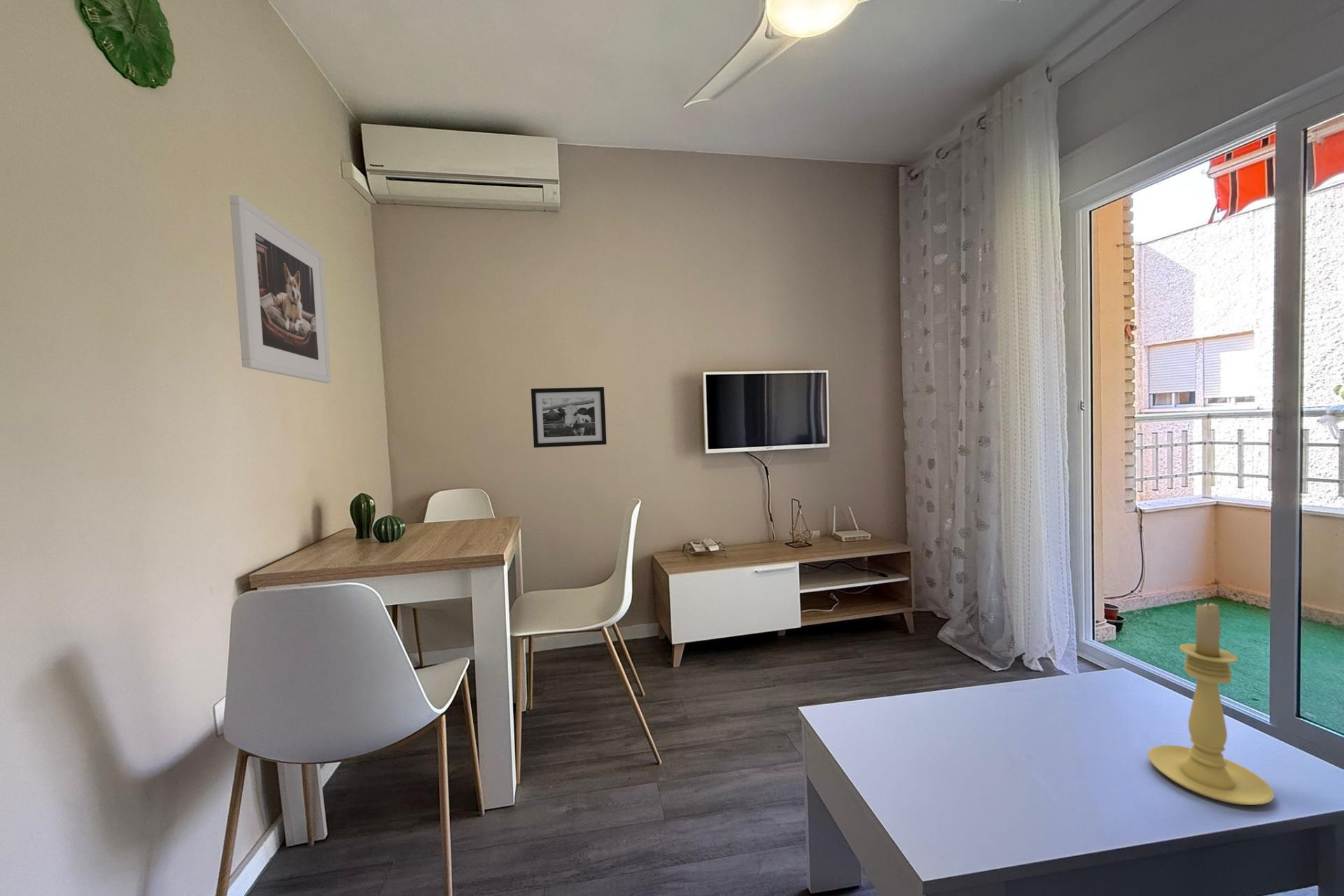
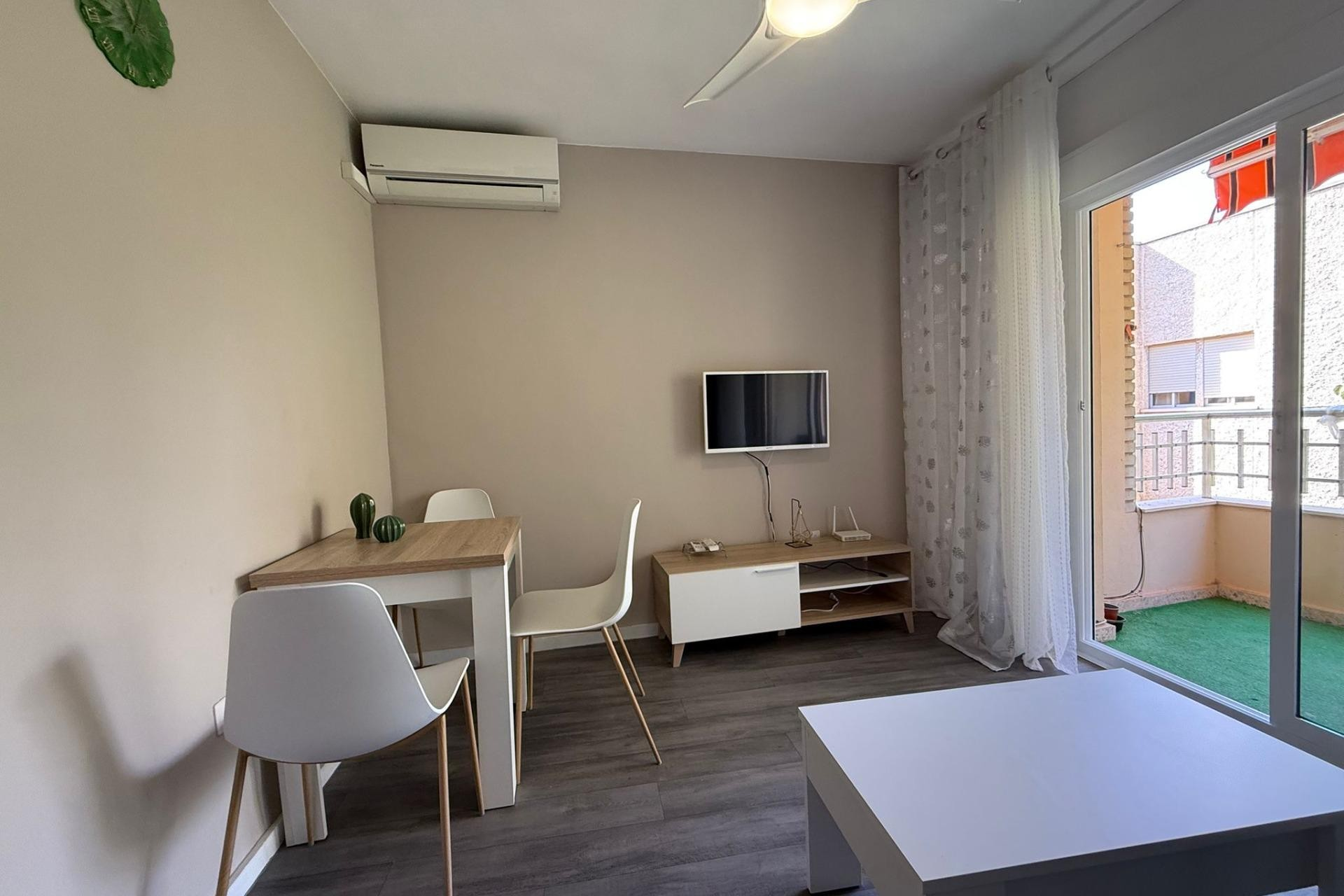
- picture frame (569, 416)
- candle holder (1207, 690)
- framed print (288, 302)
